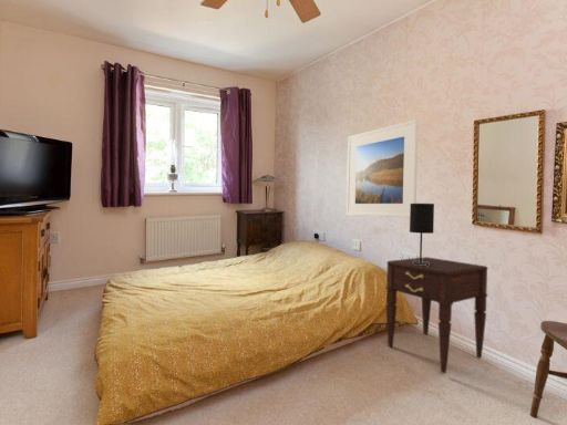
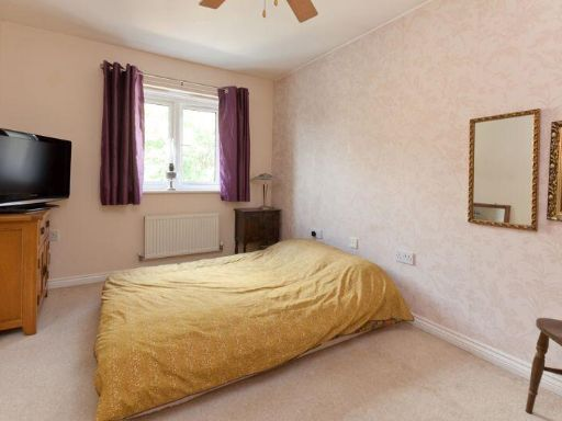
- table lamp (421, 234)
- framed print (378, 173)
- nightstand (430, 308)
